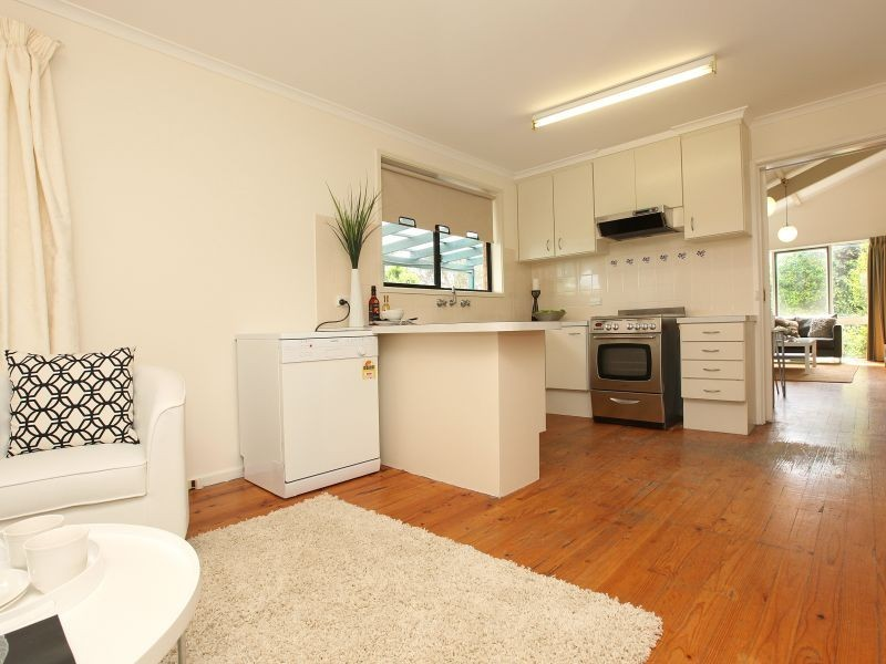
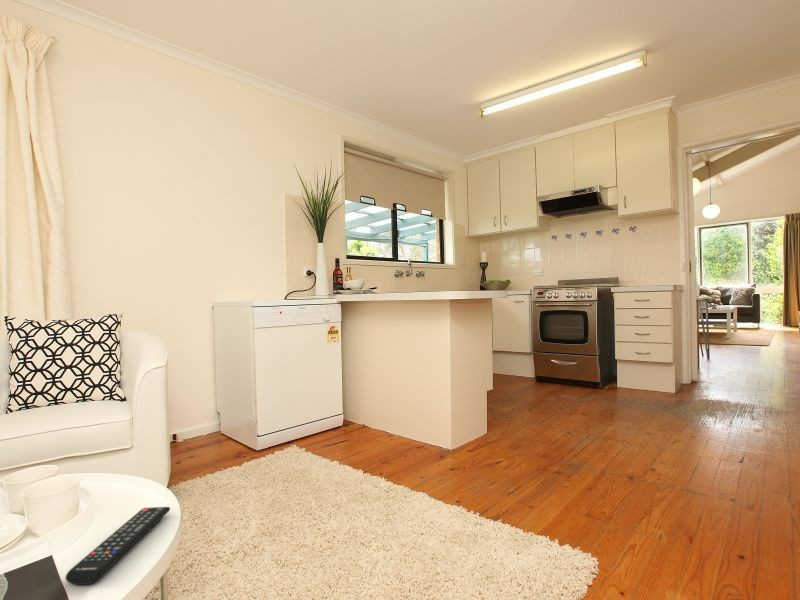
+ remote control (125, 539)
